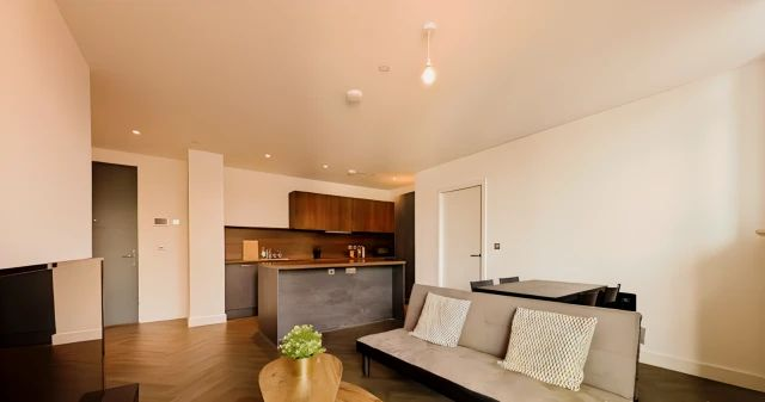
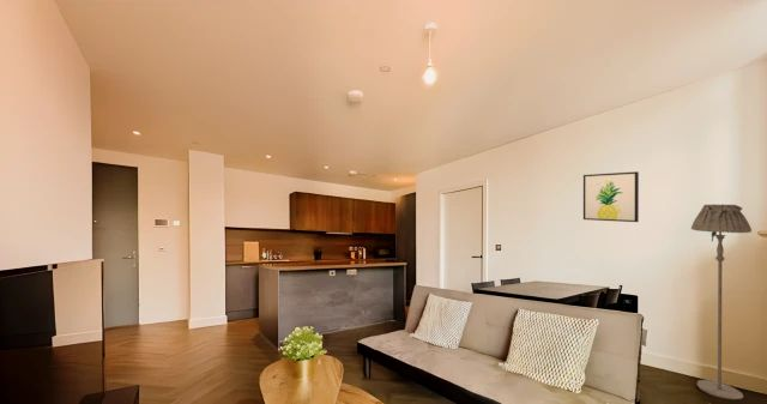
+ wall art (609, 197)
+ floor lamp (719, 297)
